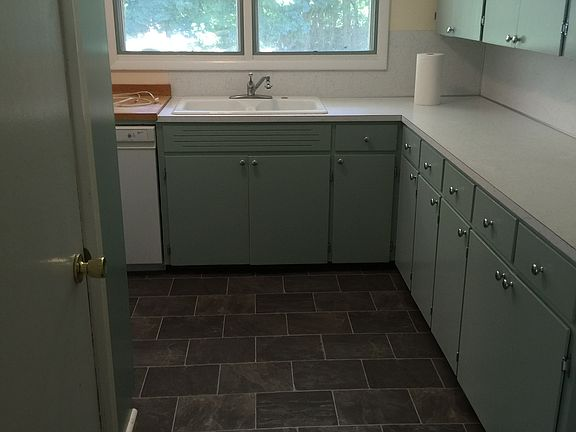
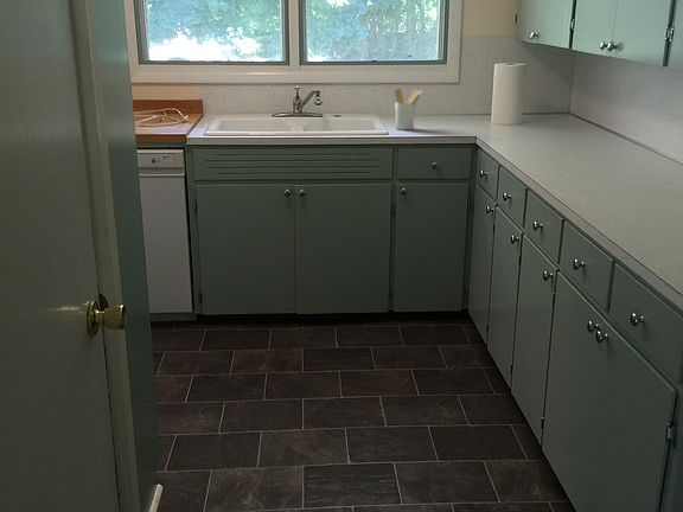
+ utensil holder (409, 108)
